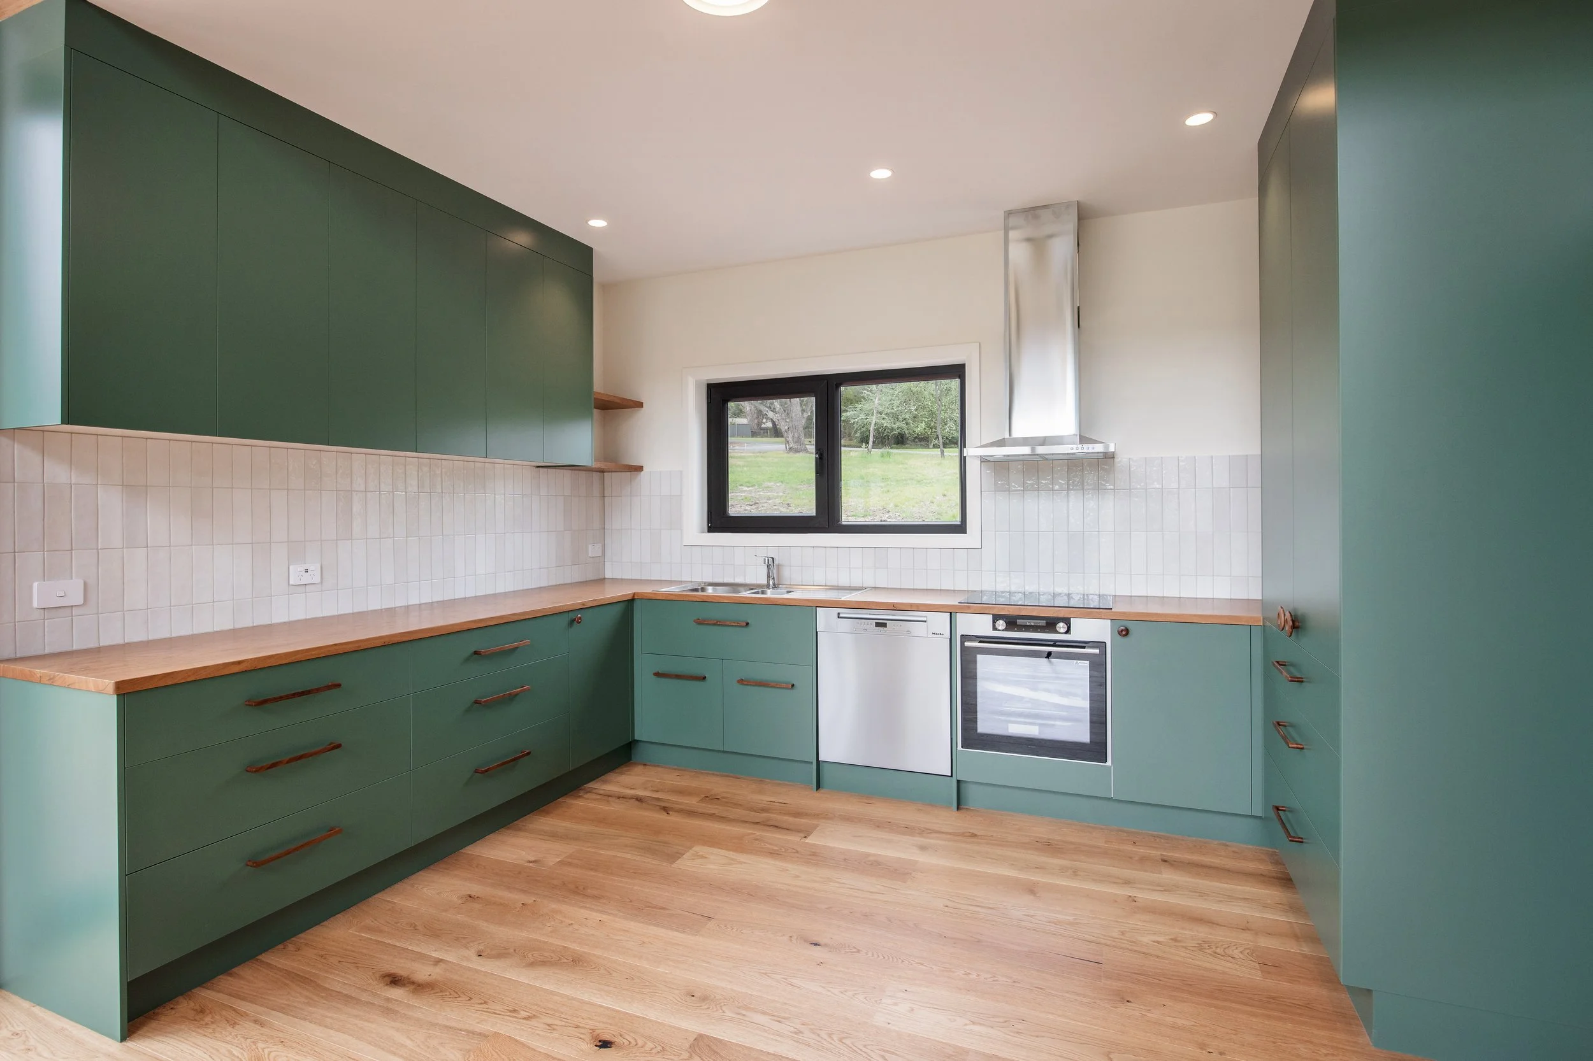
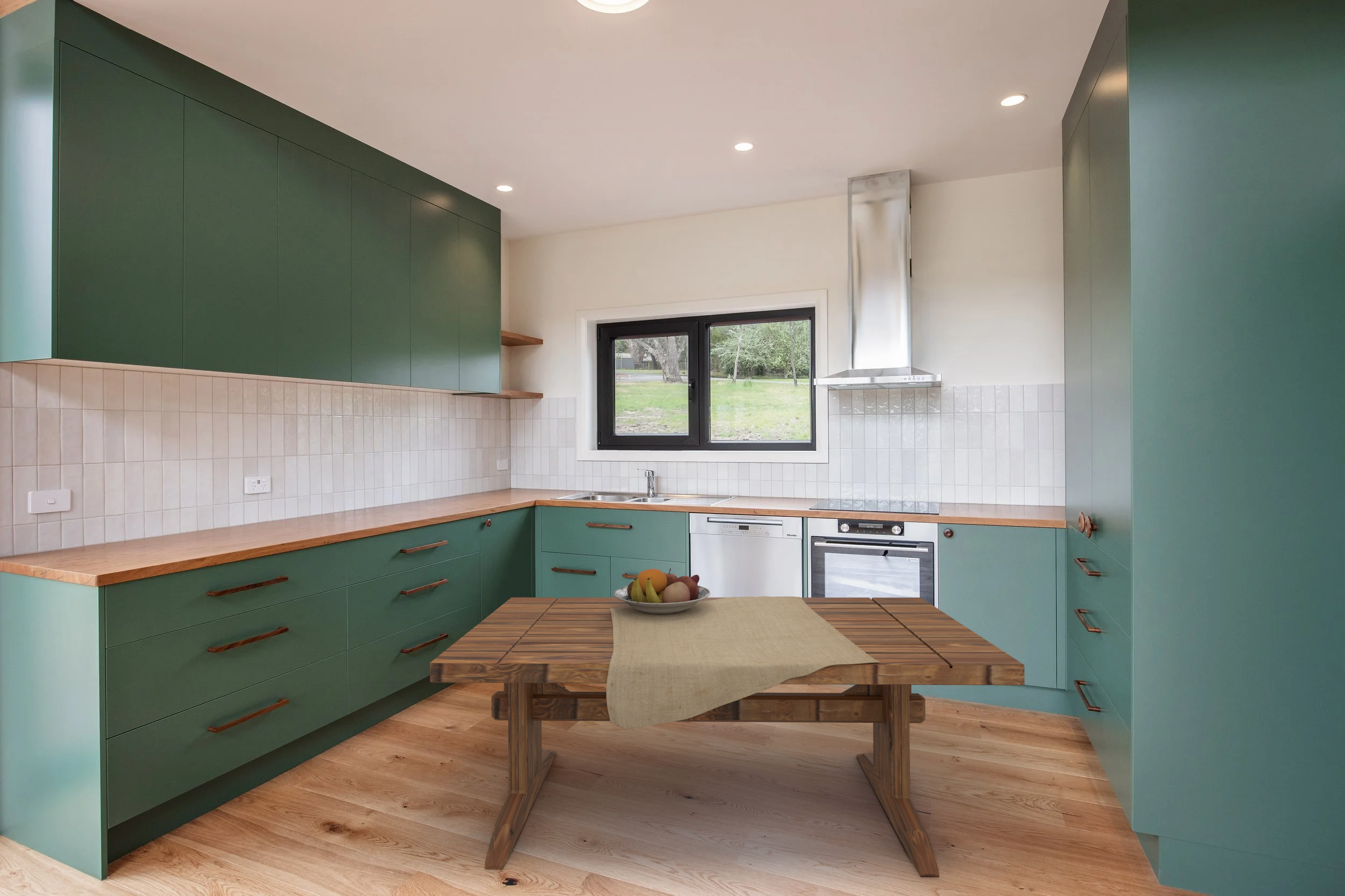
+ dining table (718, 715)
+ fruit bowl (662, 588)
